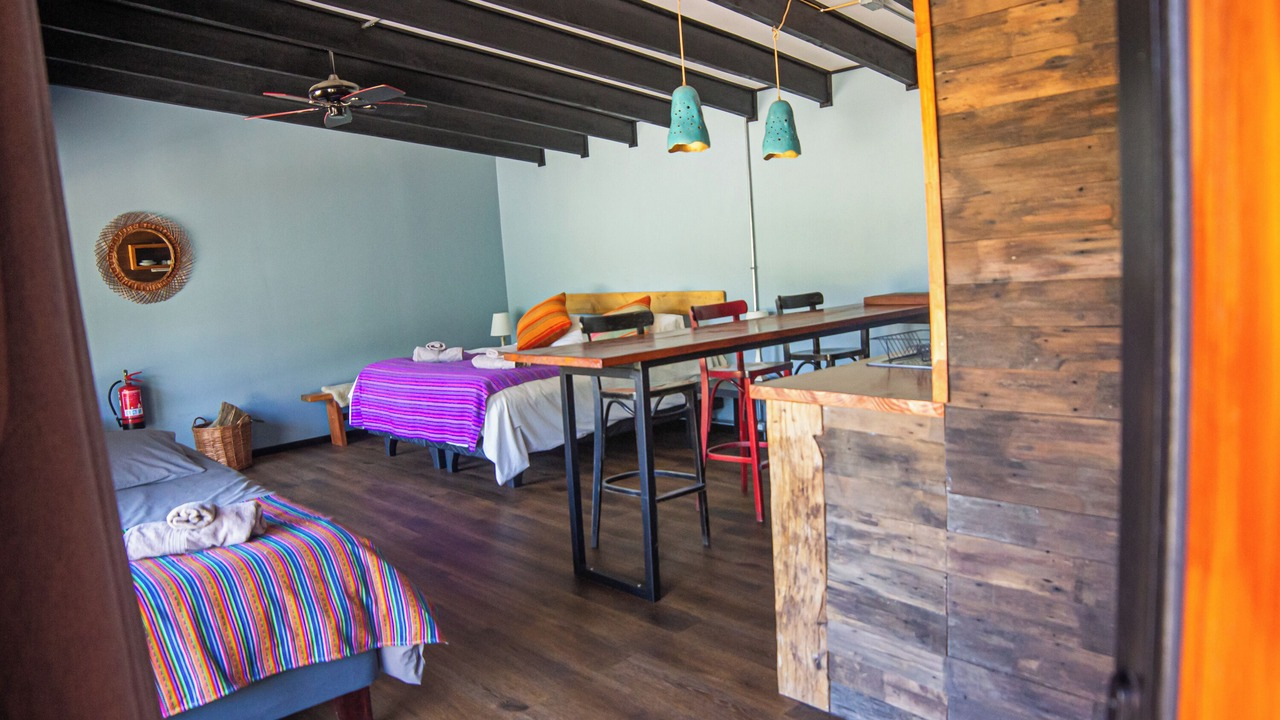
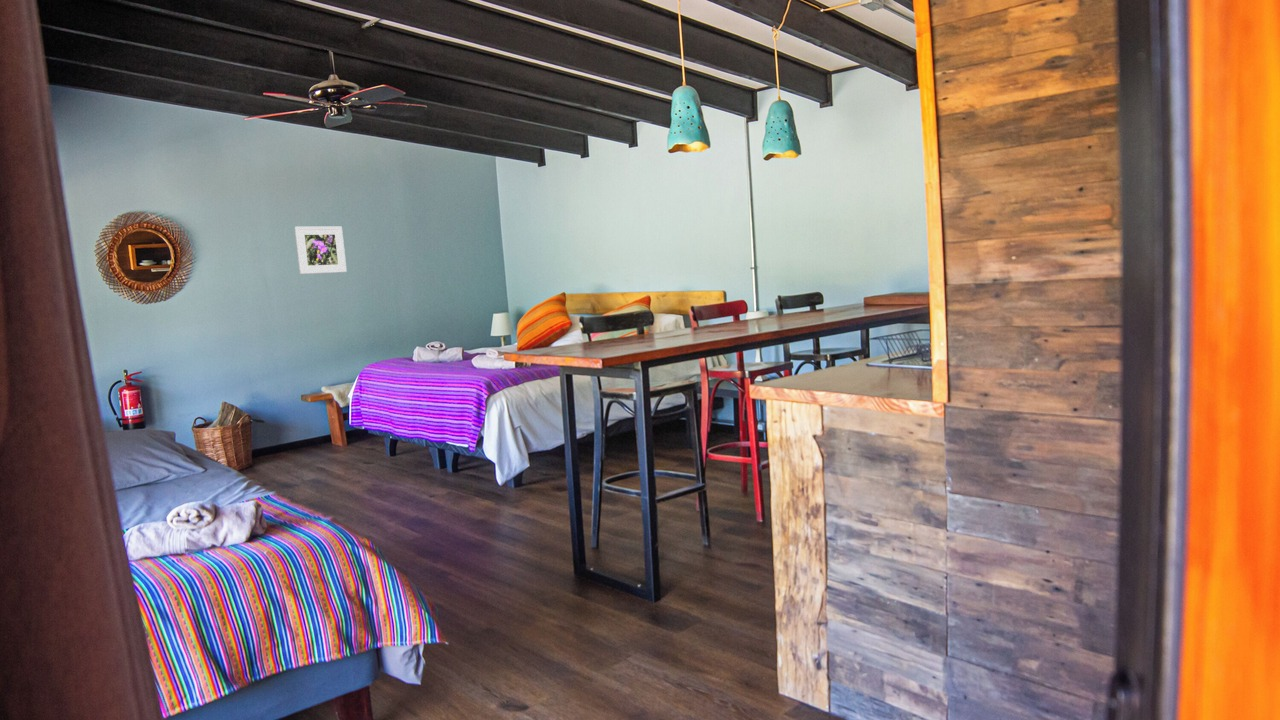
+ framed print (321, 249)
